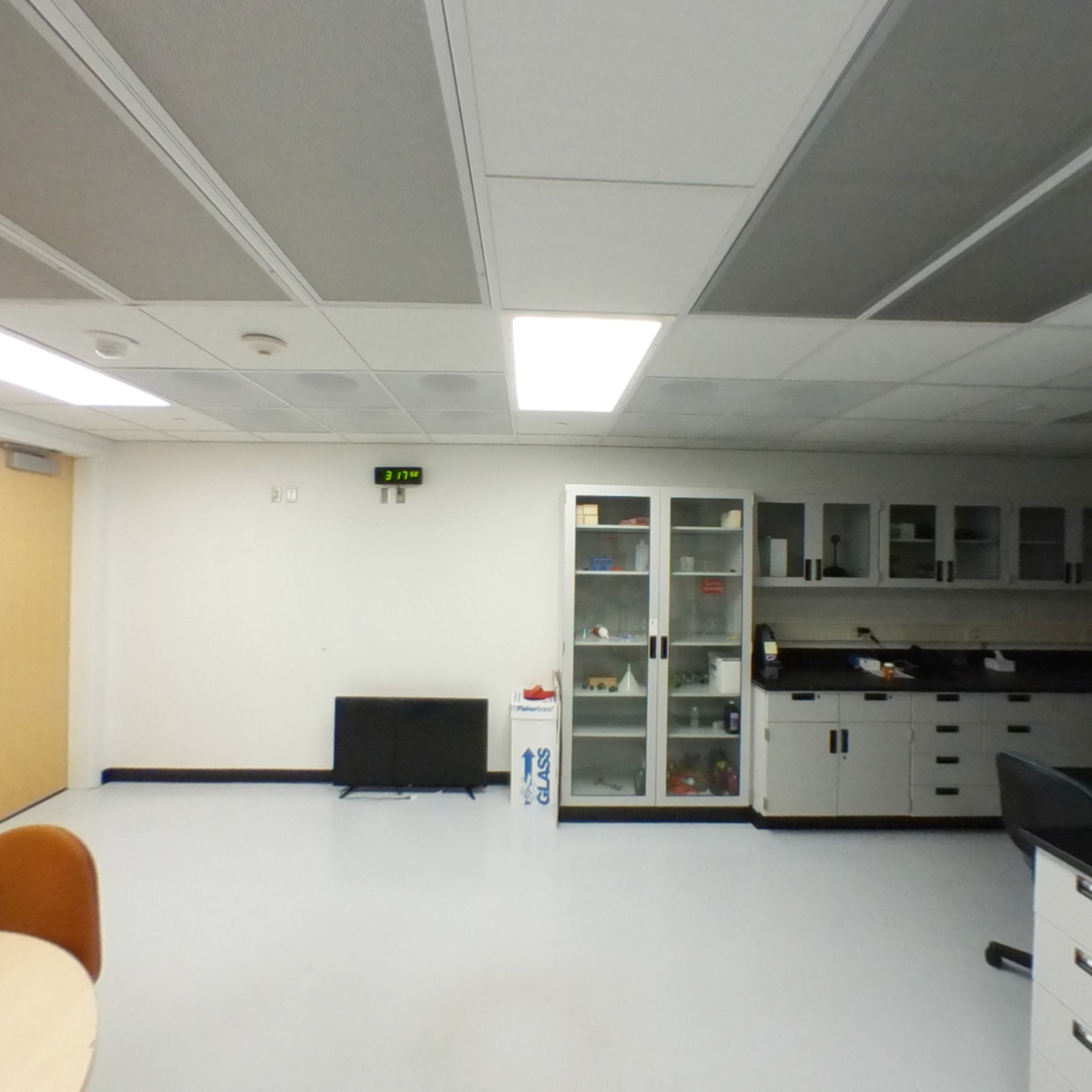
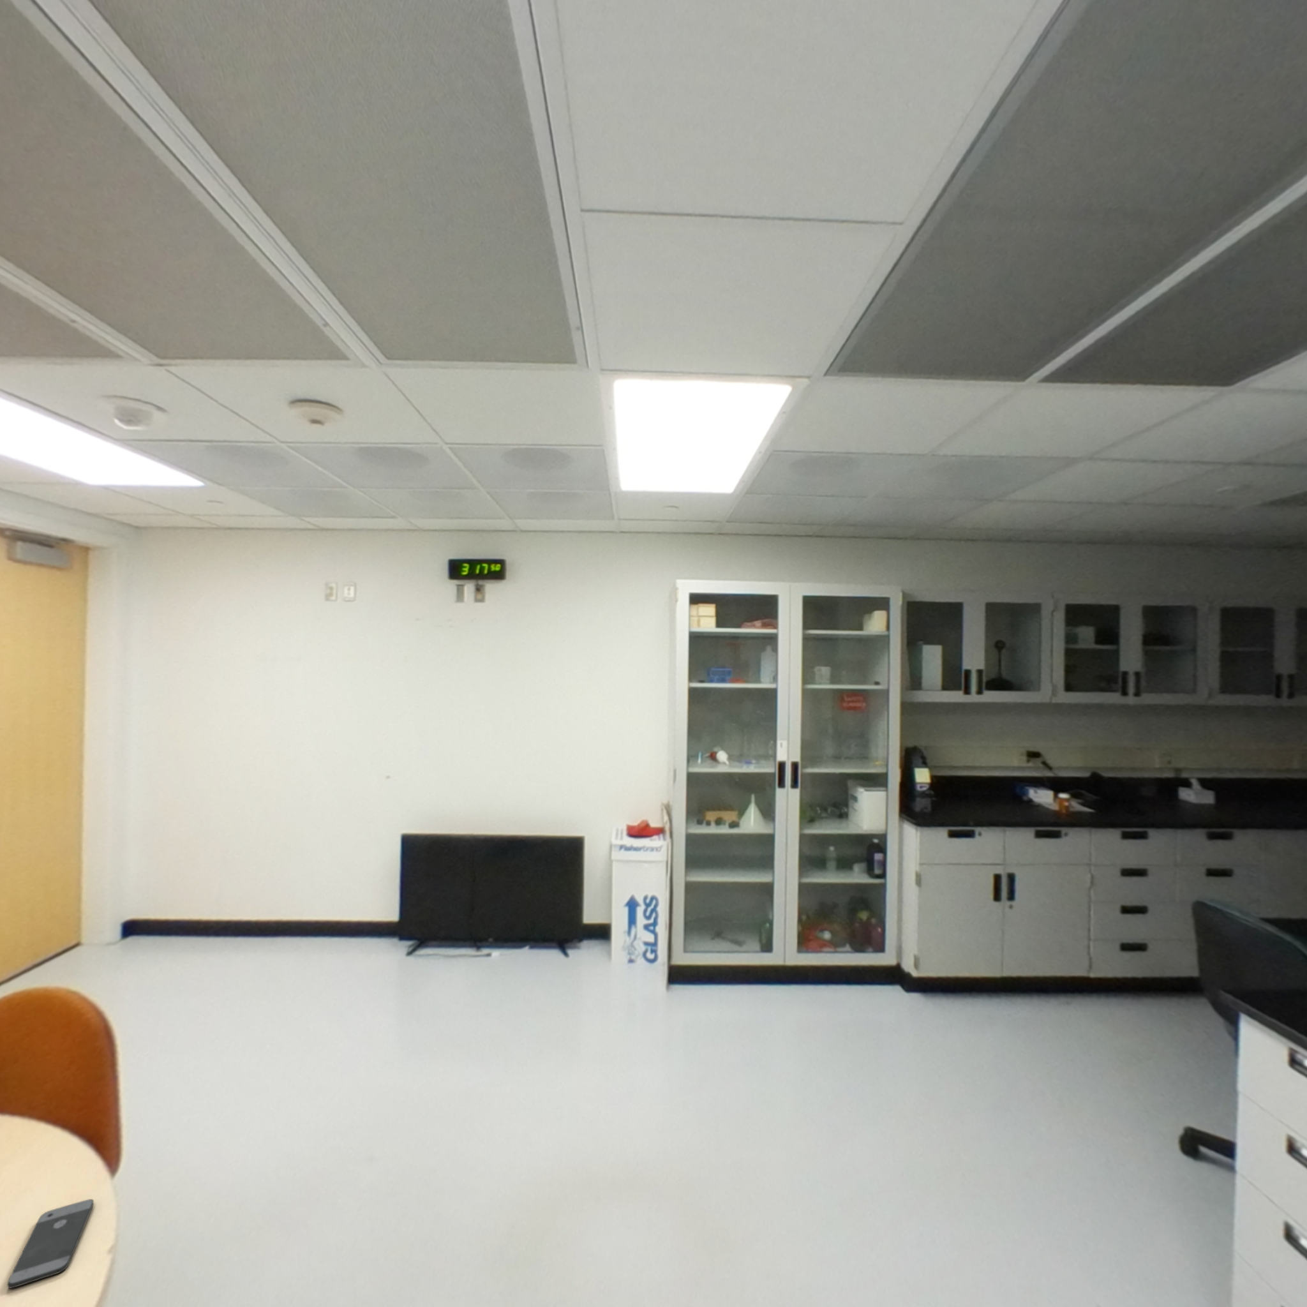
+ smartphone (53, 1241)
